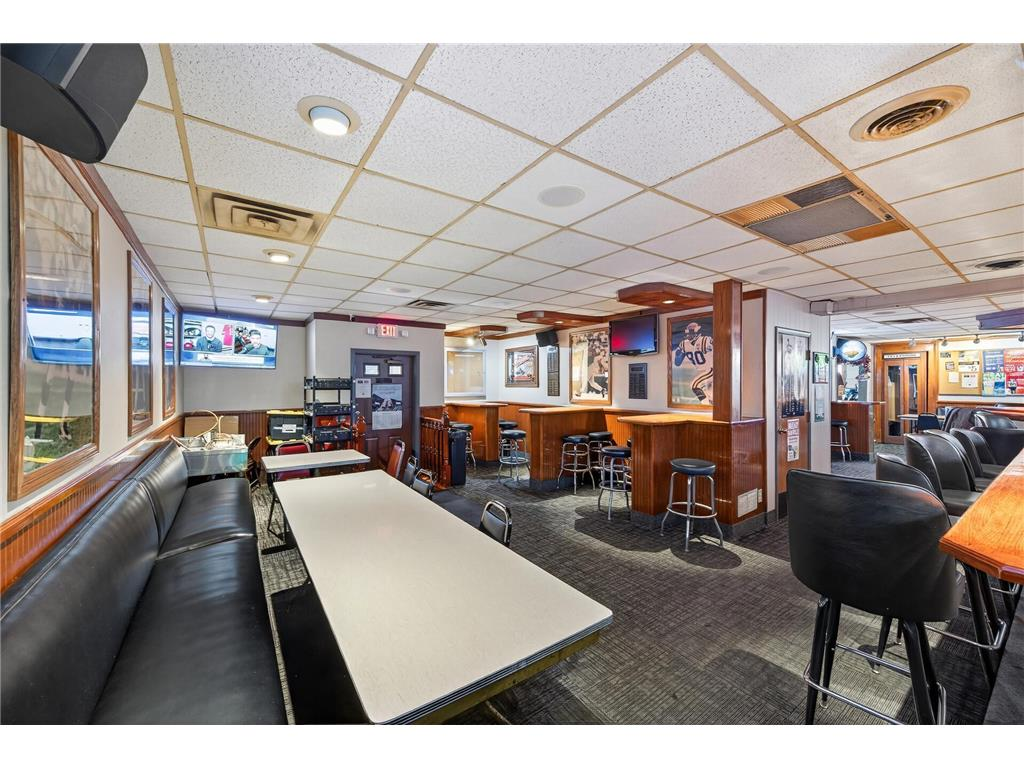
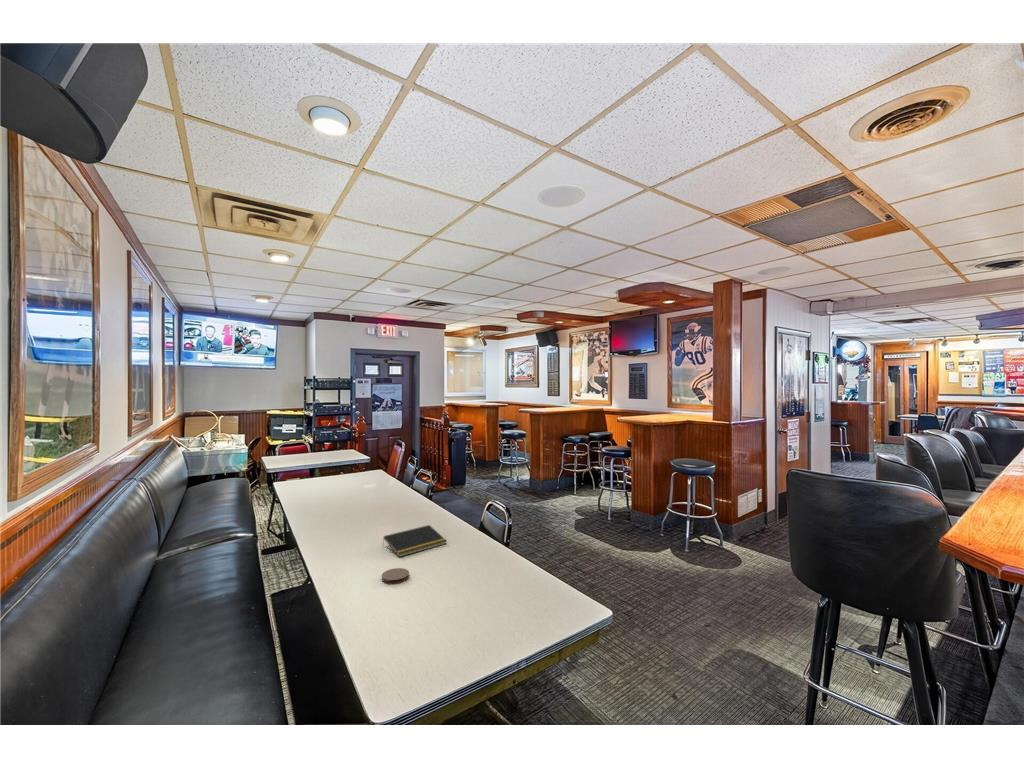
+ coaster (395, 575)
+ notepad (415, 539)
